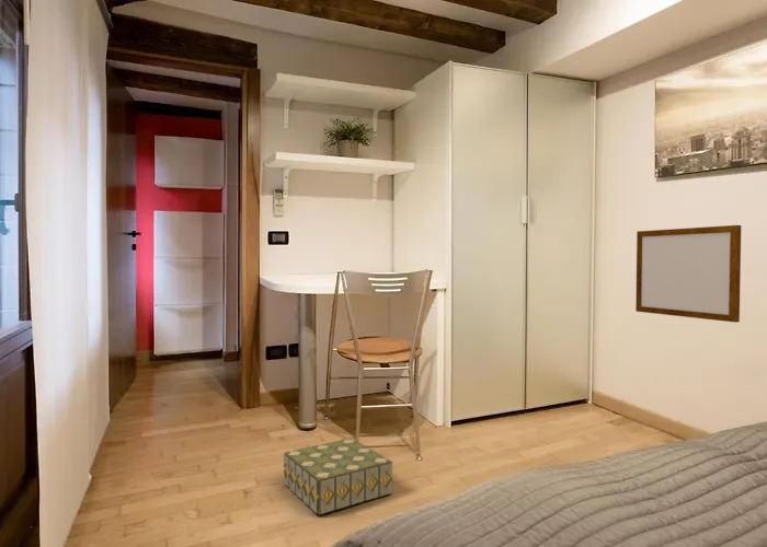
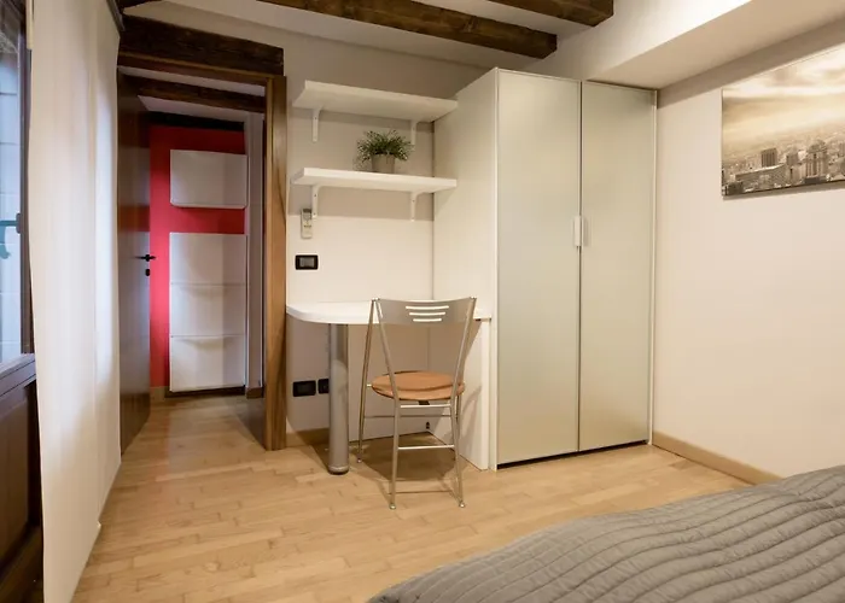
- storage box (336, 472)
- writing board (683, 272)
